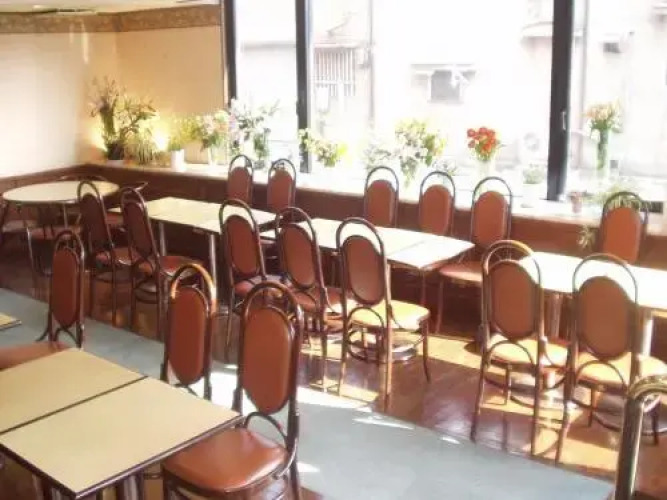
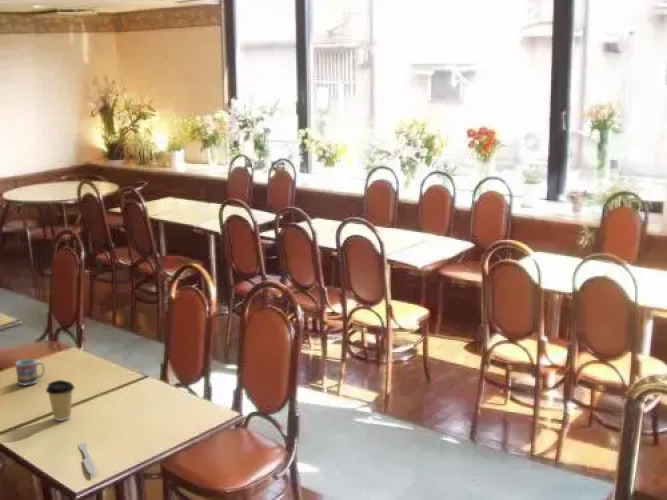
+ coffee cup (61, 400)
+ butter knife (87, 458)
+ cup (30, 371)
